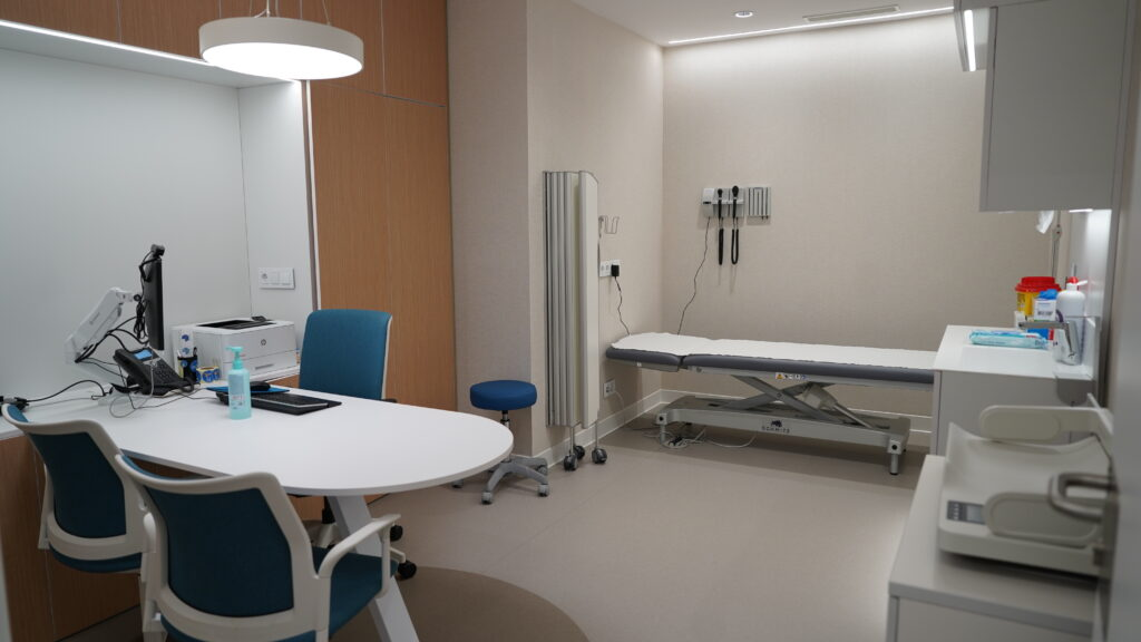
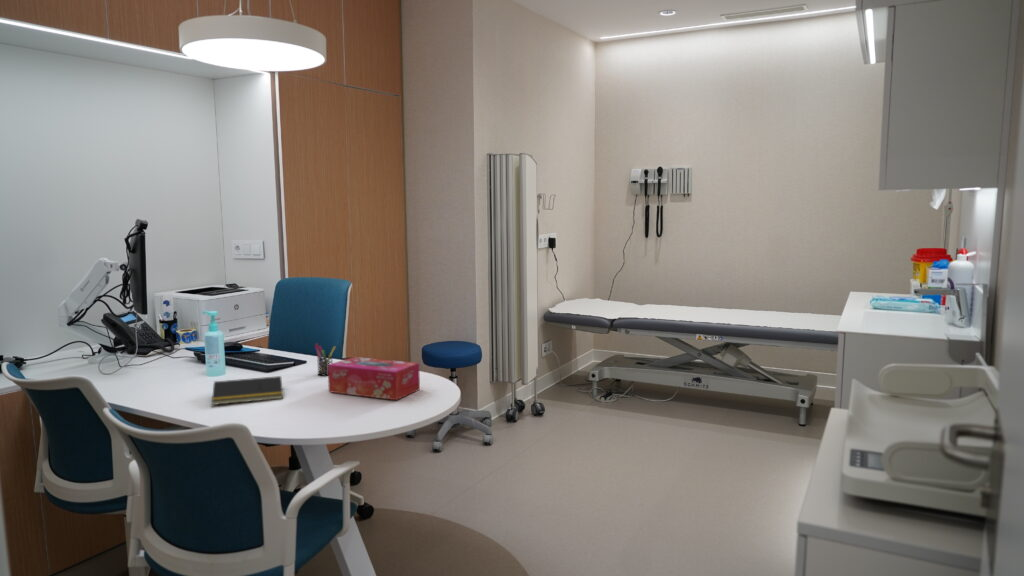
+ notepad (248, 389)
+ pen holder (323, 359)
+ tissue box (374, 377)
